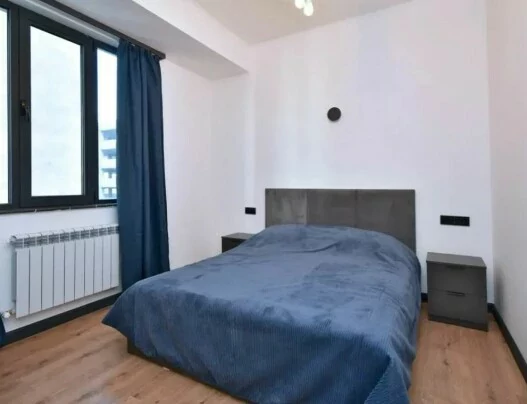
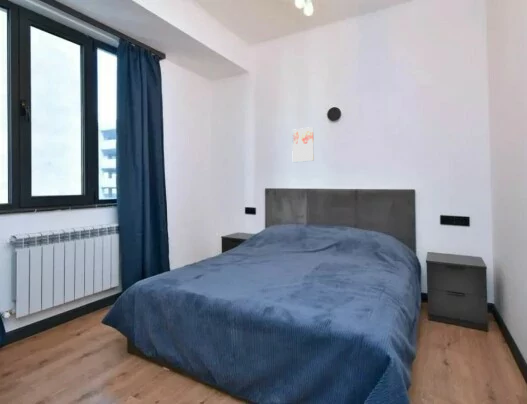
+ wall art (302, 145)
